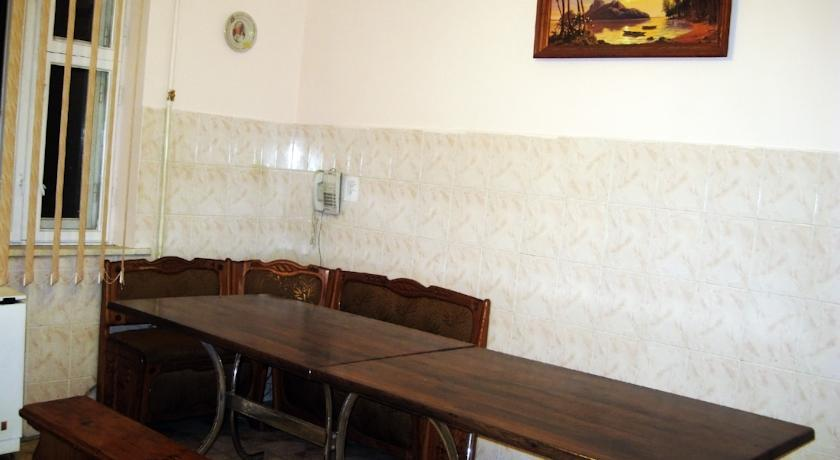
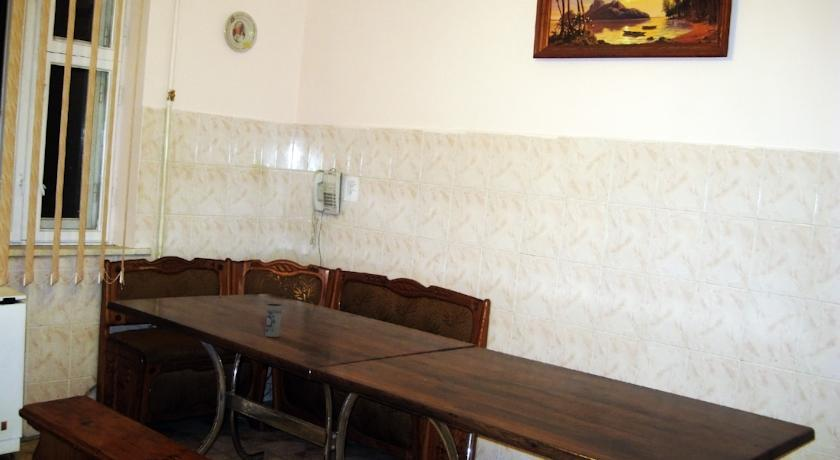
+ jar (273, 320)
